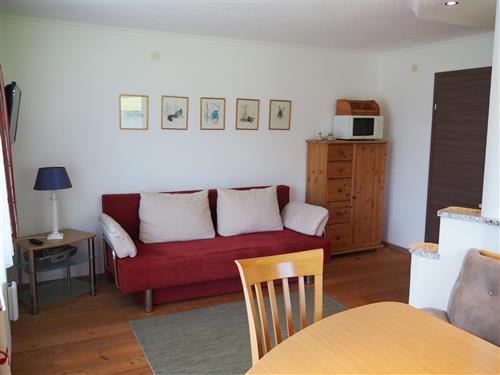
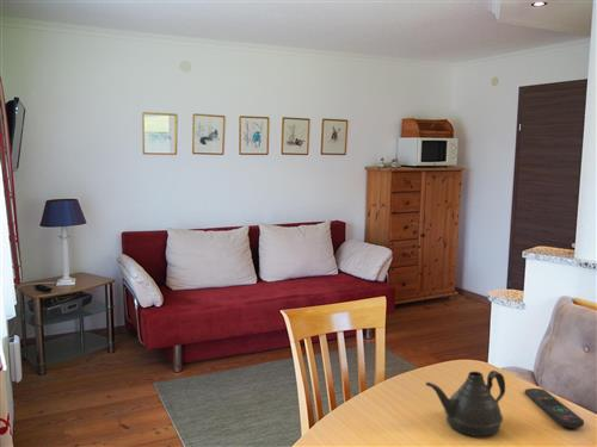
+ teapot (463, 399)
+ remote control (552, 405)
